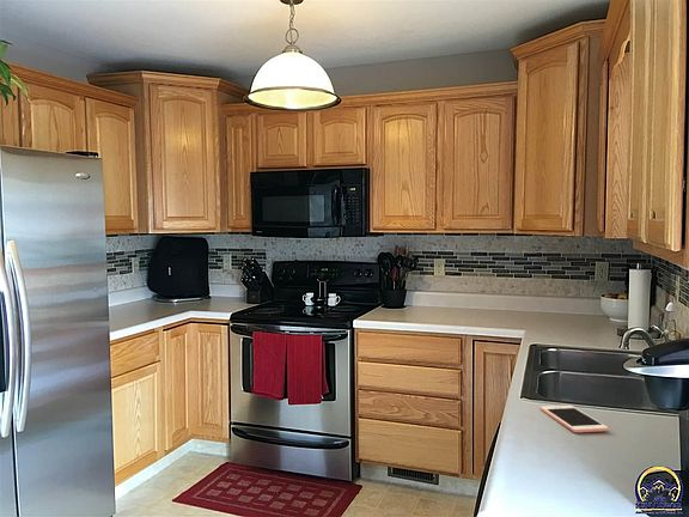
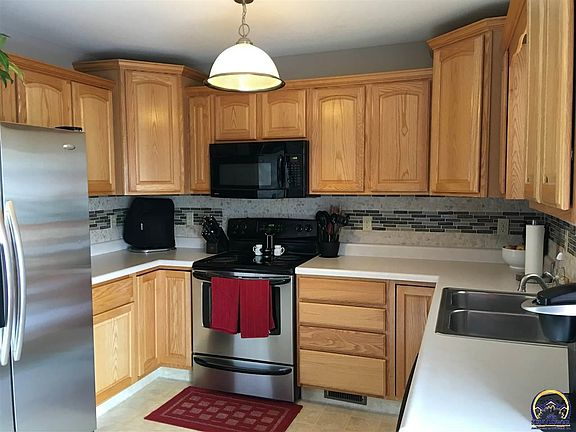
- cell phone (572, 418)
